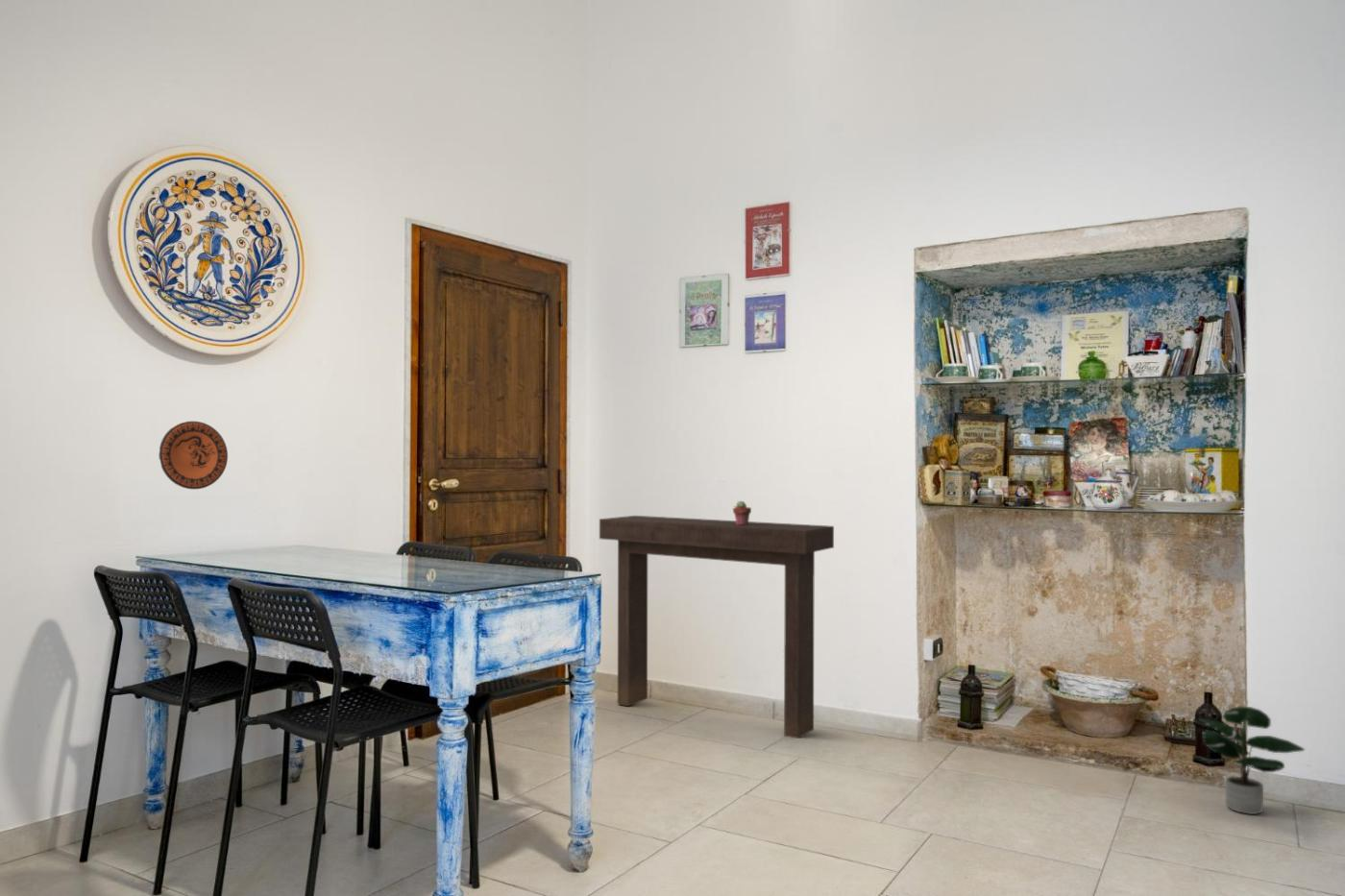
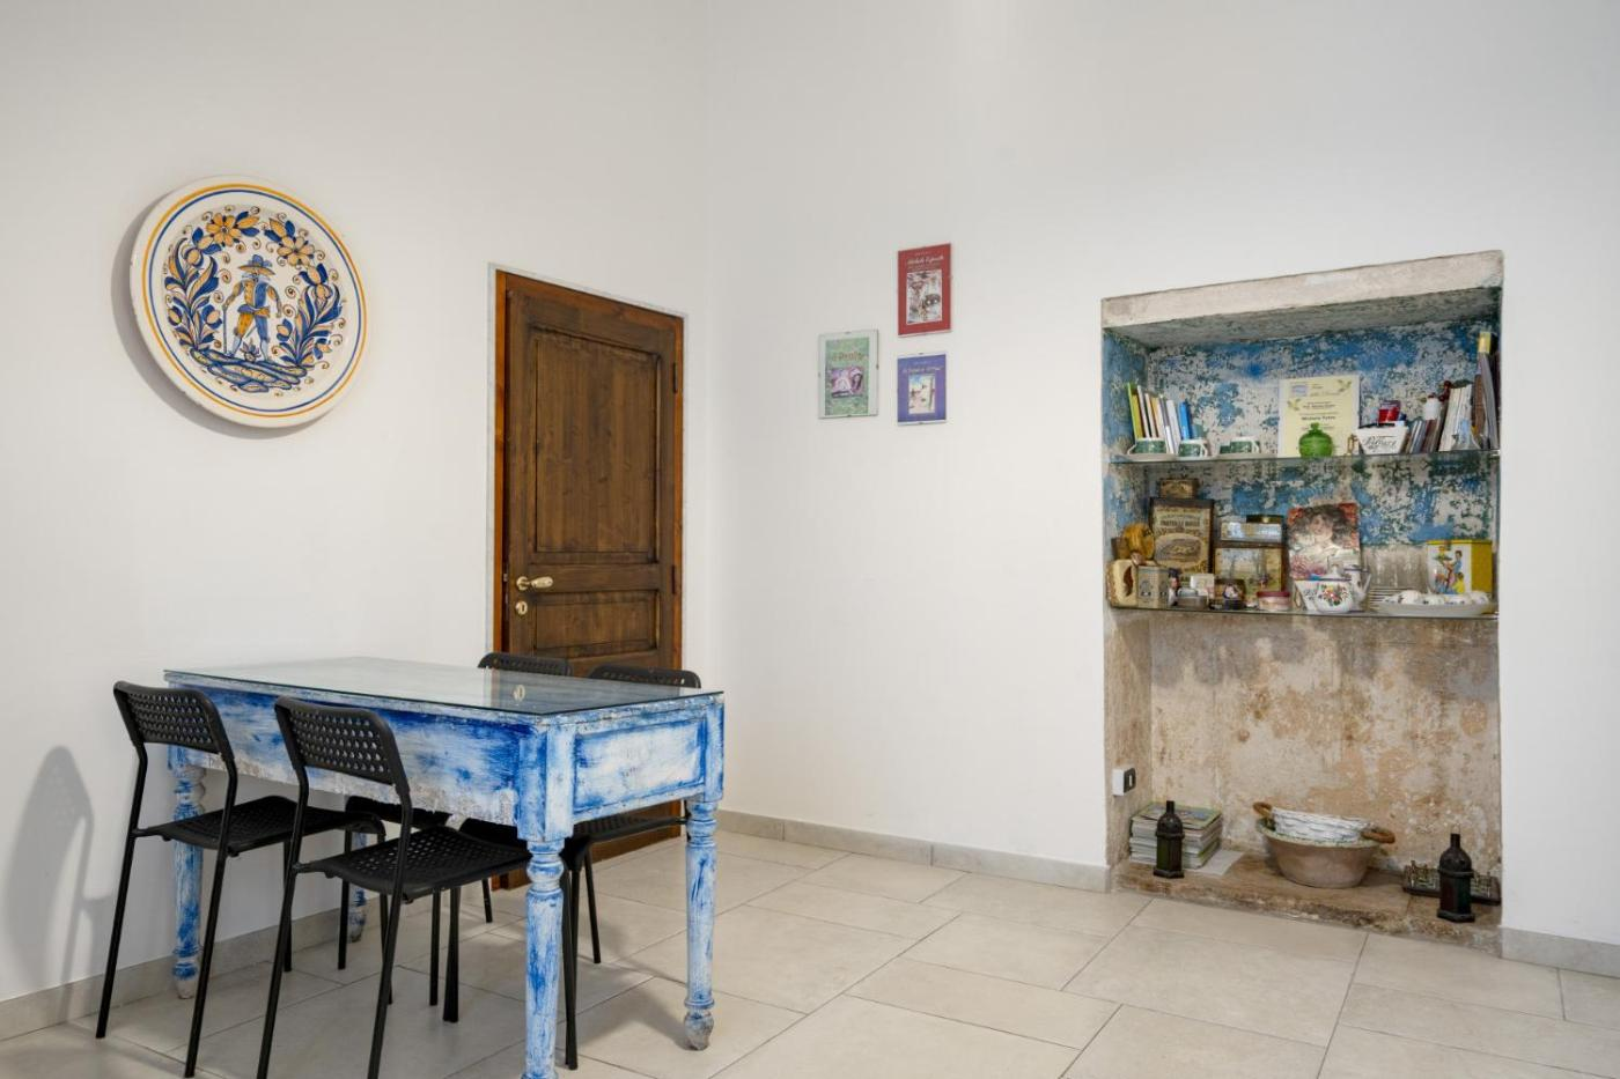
- potted plant (1250, 762)
- potted succulent (742, 512)
- console table (721, 560)
- decorative plate (193, 454)
